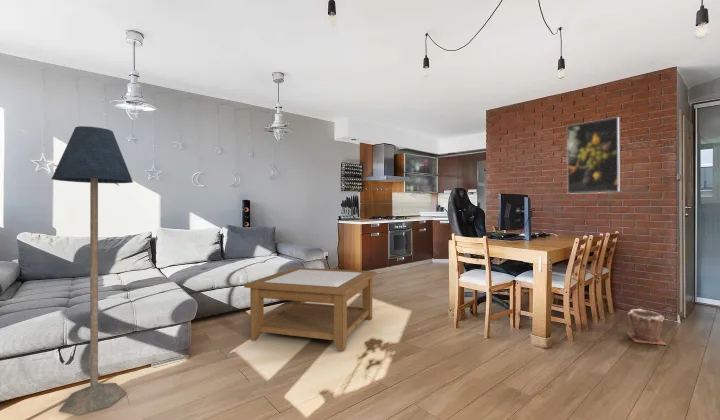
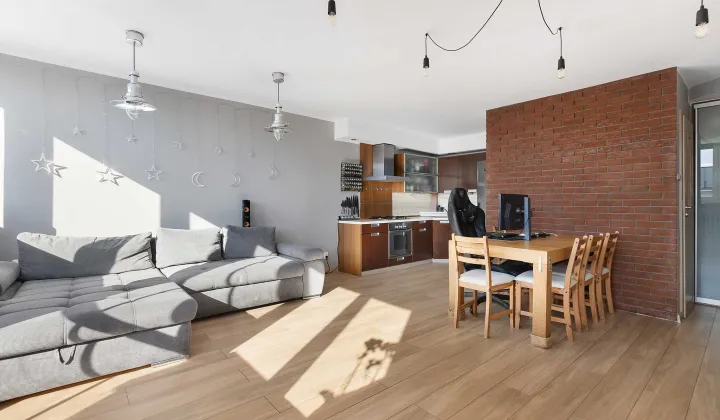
- coffee table (317, 302)
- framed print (592, 157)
- plant pot (645, 325)
- floor lamp (94, 264)
